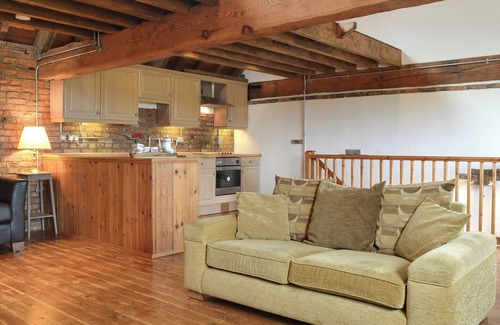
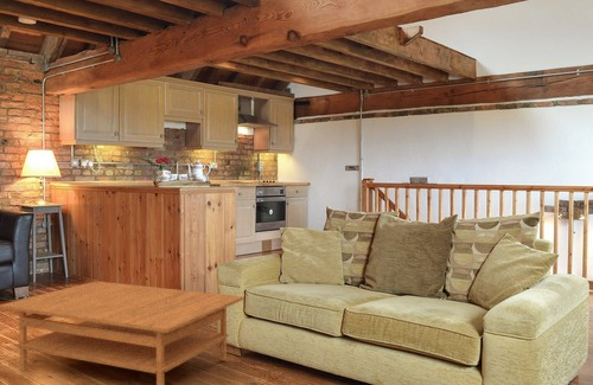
+ coffee table (126, 333)
